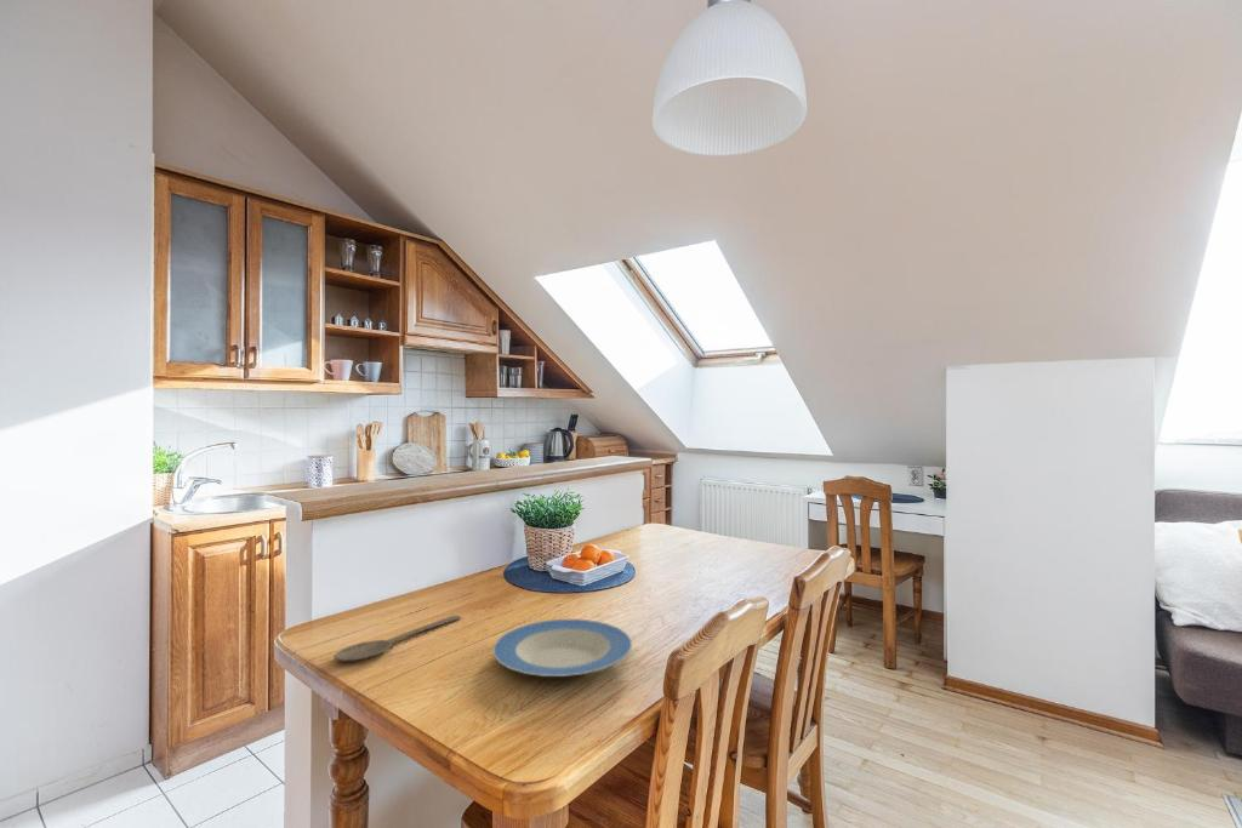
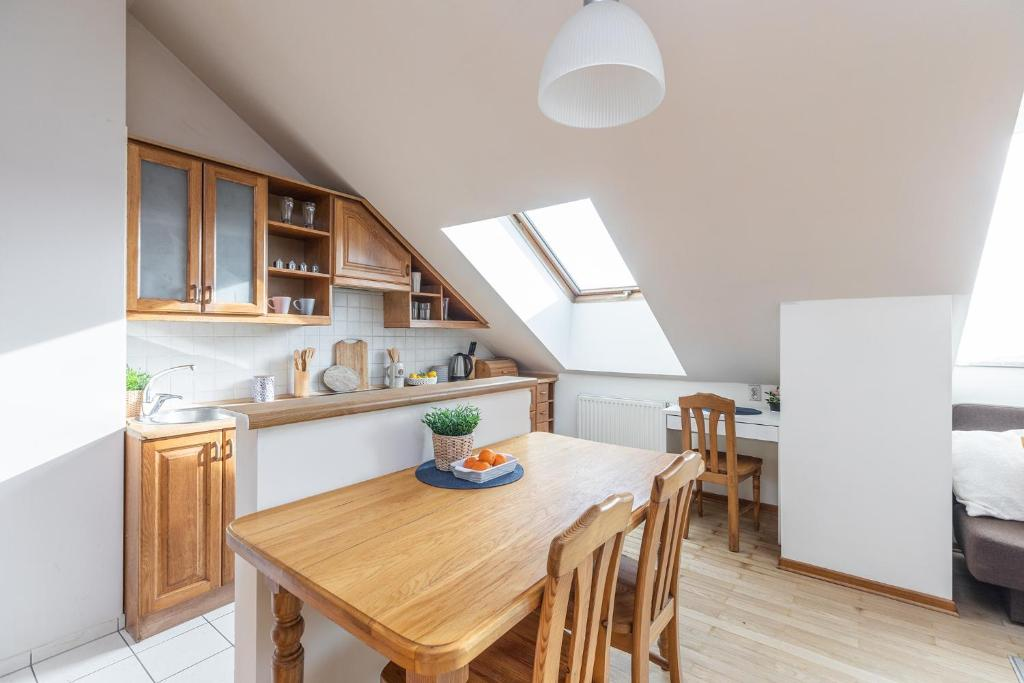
- plate (563, 651)
- wooden spoon (404, 635)
